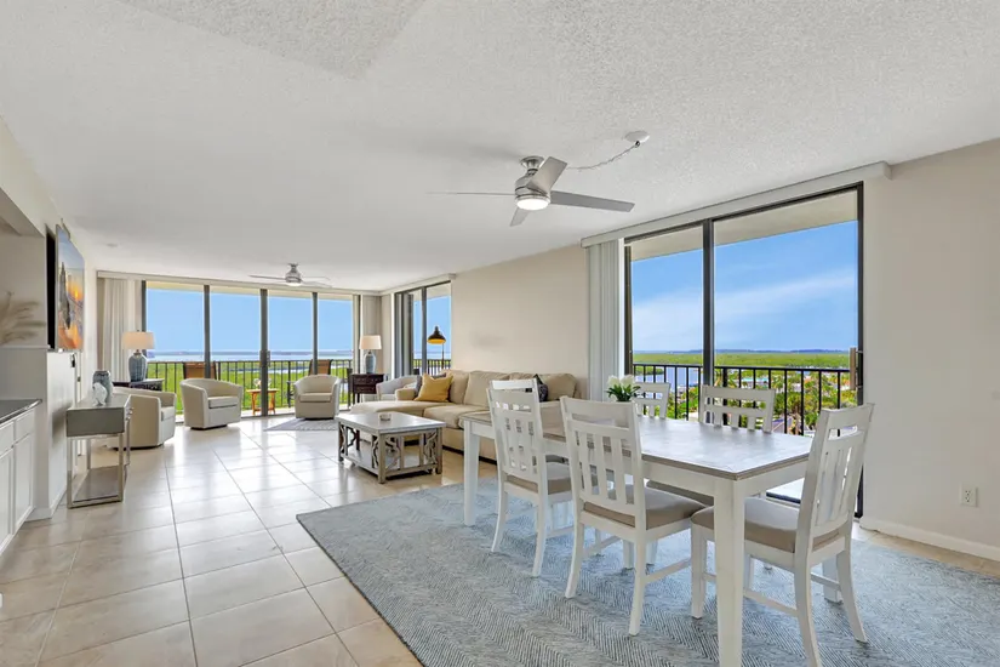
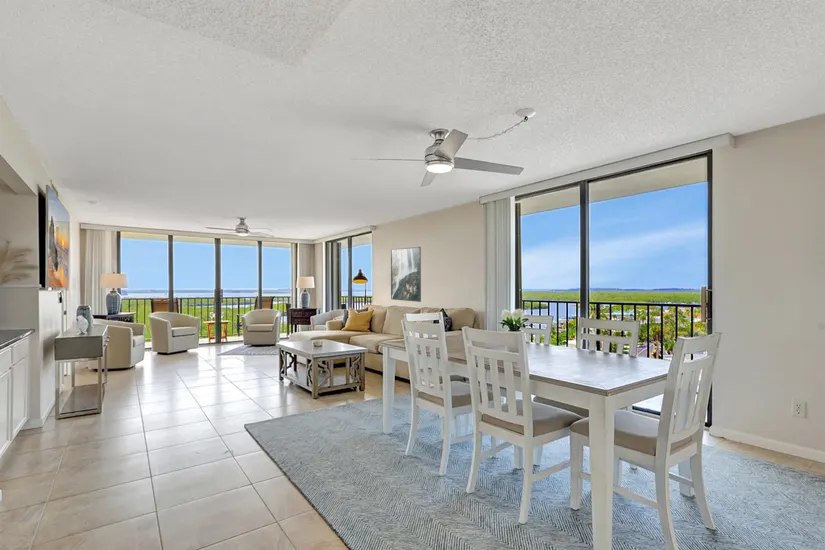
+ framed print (405, 274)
